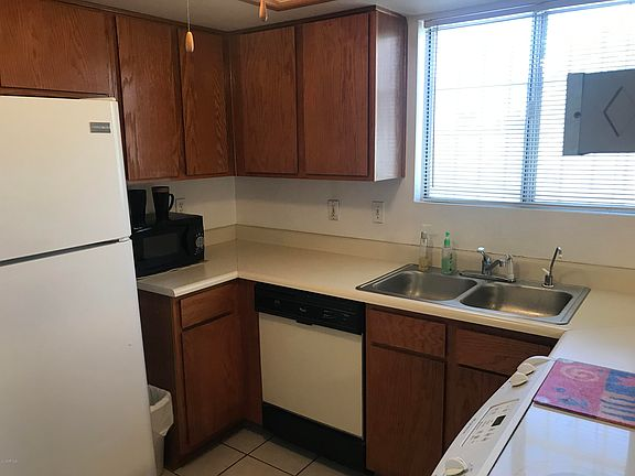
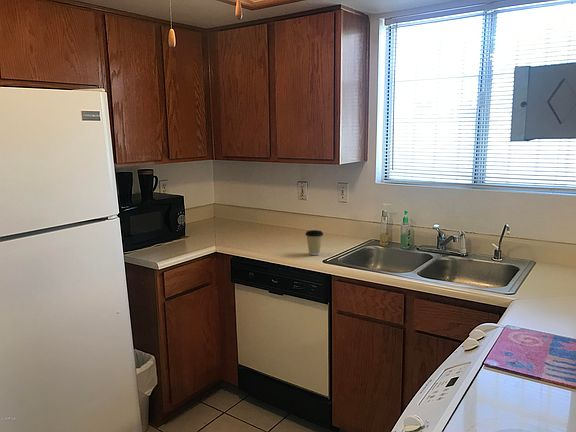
+ coffee cup (314, 242)
